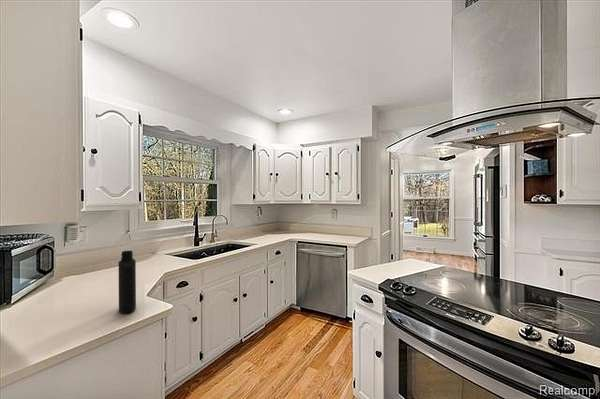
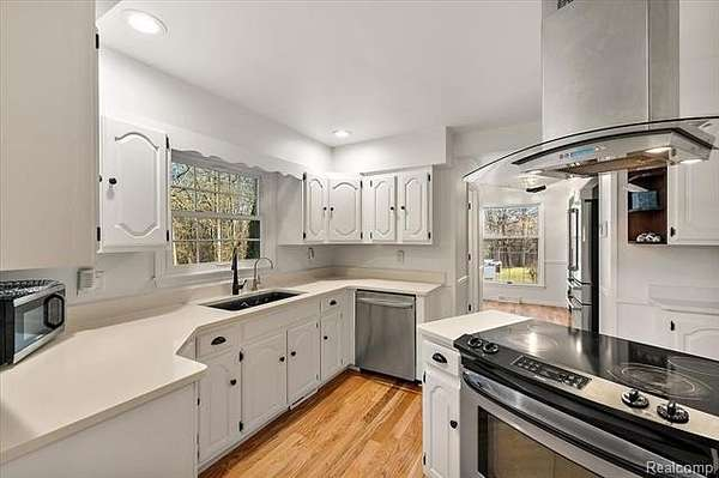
- bottle (127, 280)
